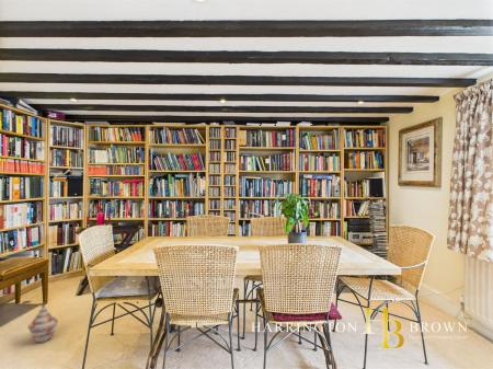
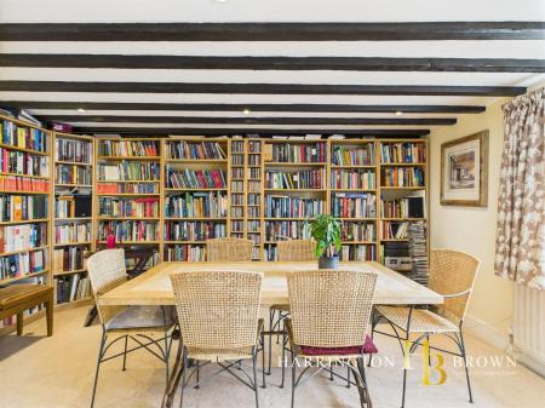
- woven basket (43, 321)
